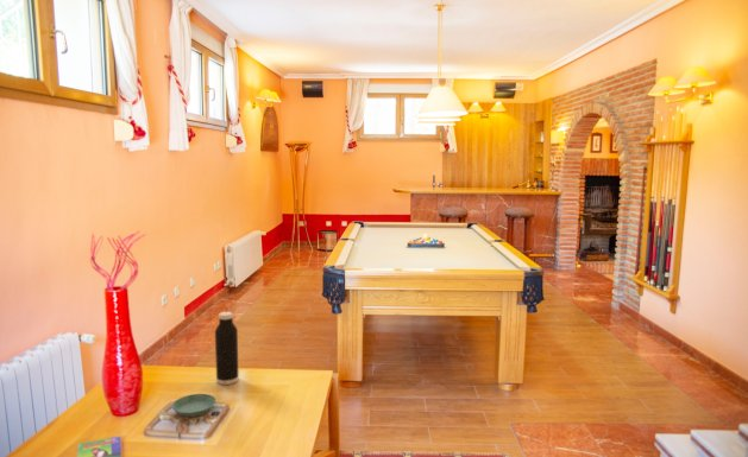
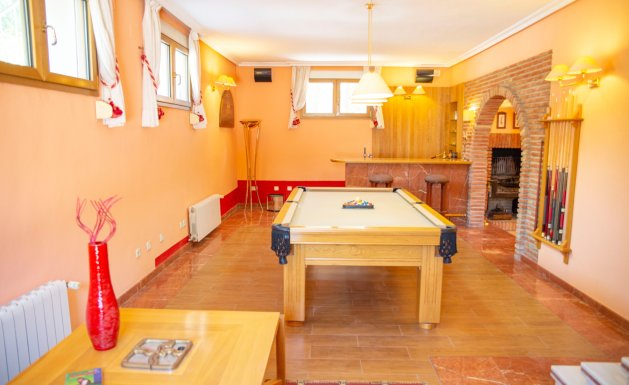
- water bottle (226, 347)
- saucer (194, 406)
